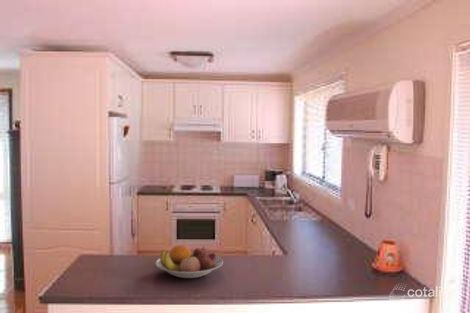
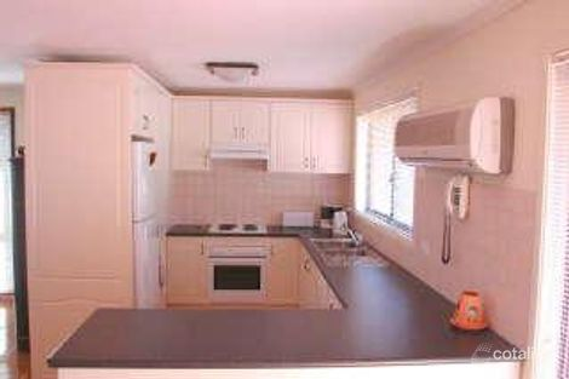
- fruit bowl (189, 258)
